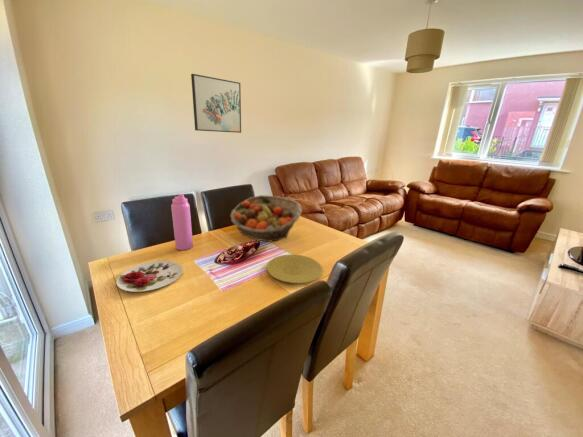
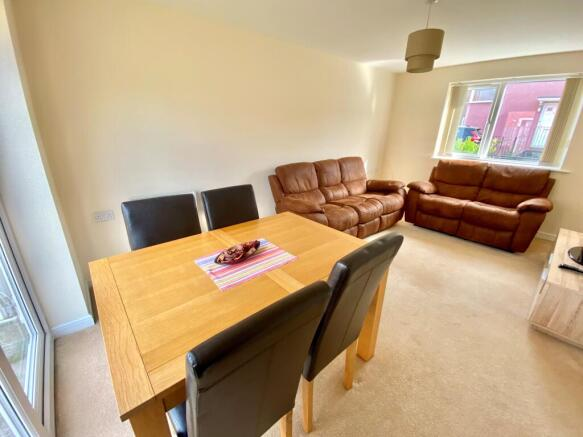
- plate (294, 268)
- plate (151, 274)
- wall art (218, 106)
- fruit basket (265, 217)
- water bottle (182, 221)
